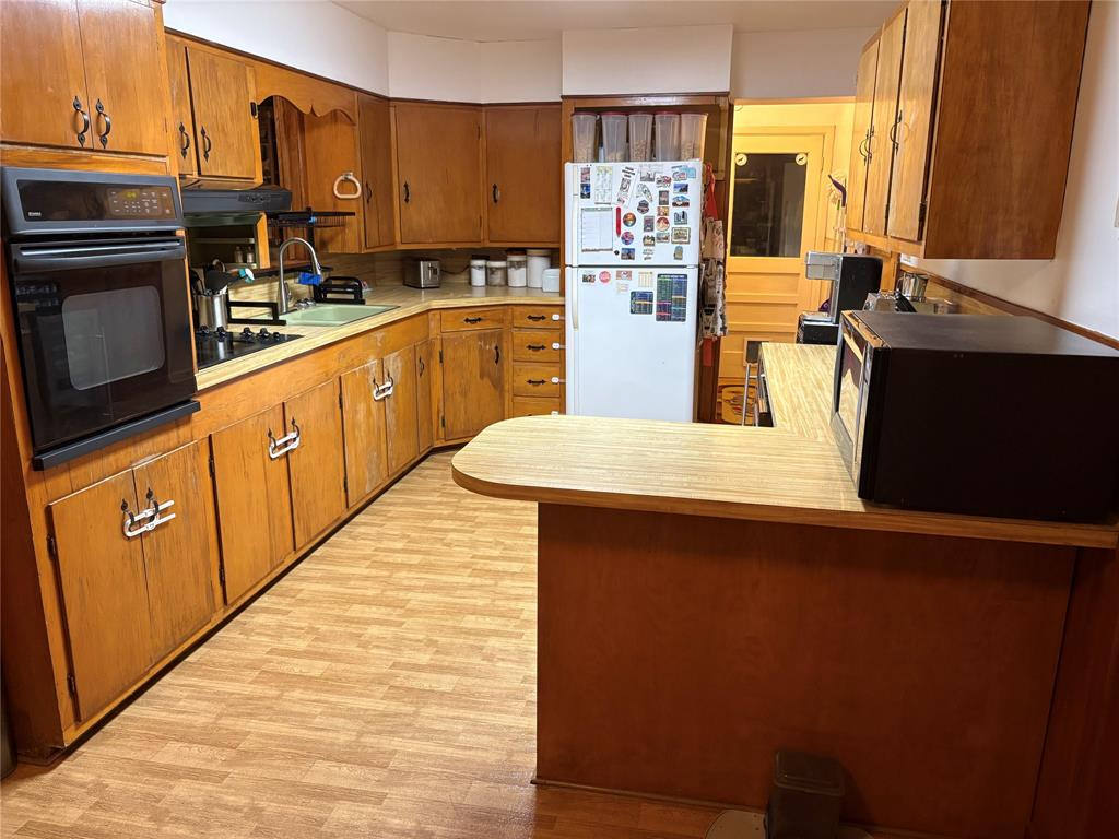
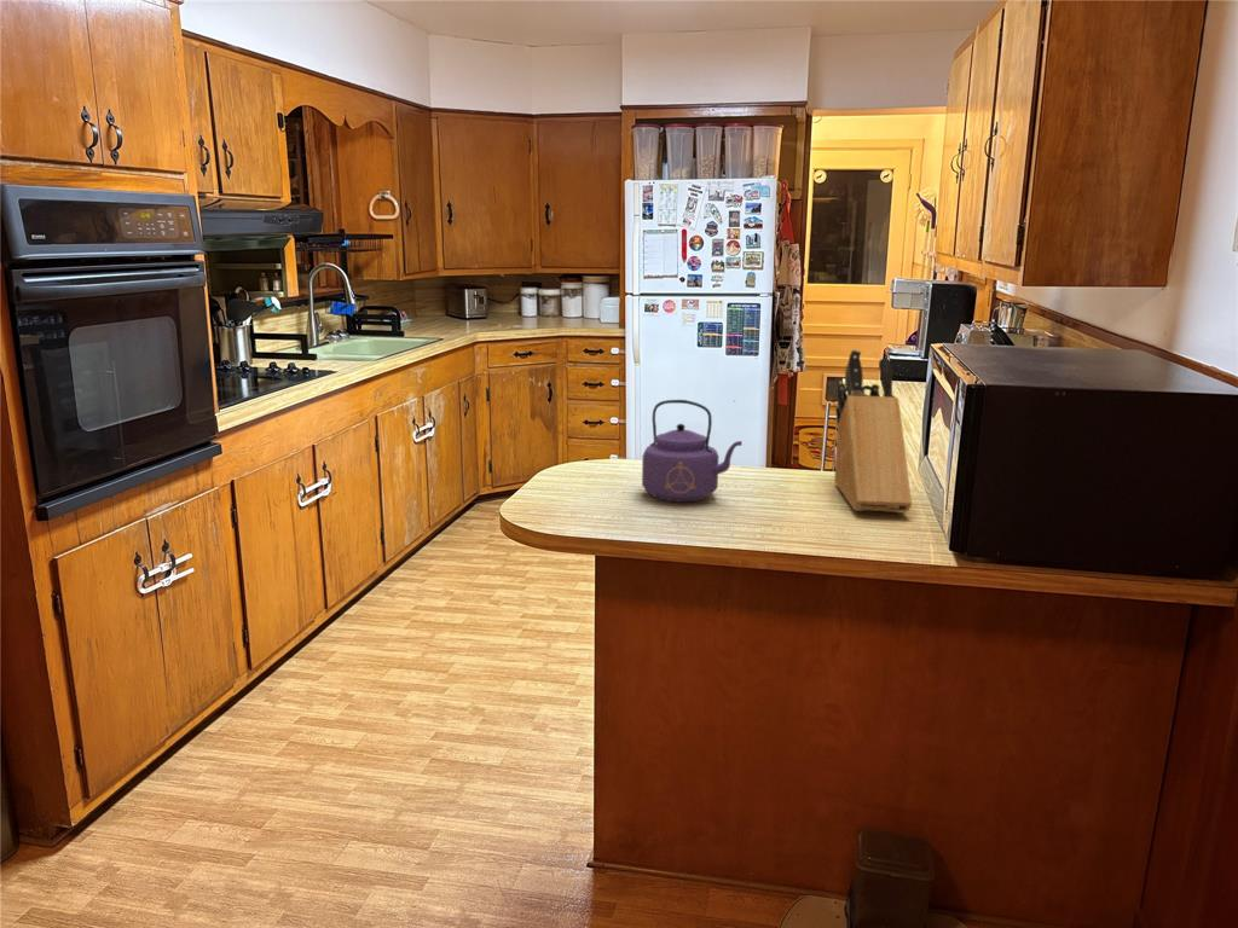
+ knife block (870, 425)
+ kettle (692, 450)
